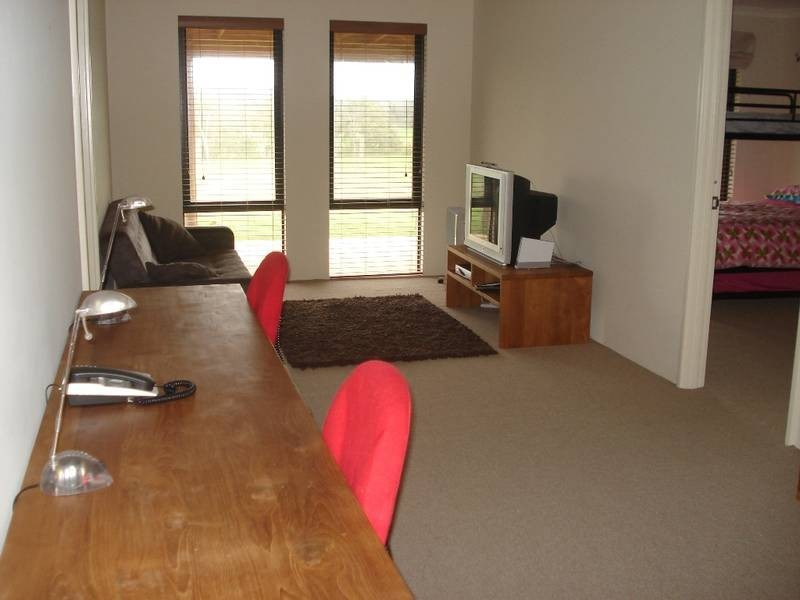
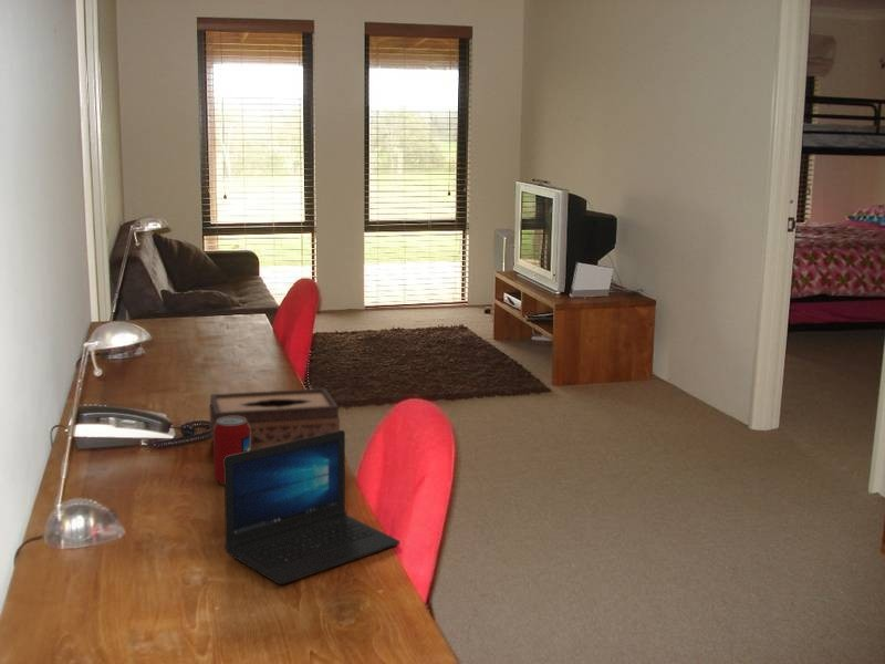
+ beverage can (231, 450)
+ laptop (313, 501)
+ tissue box (273, 423)
